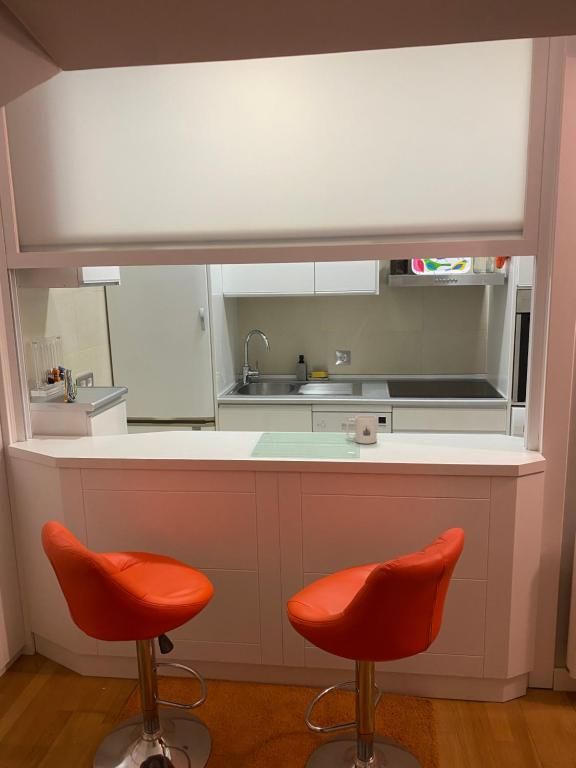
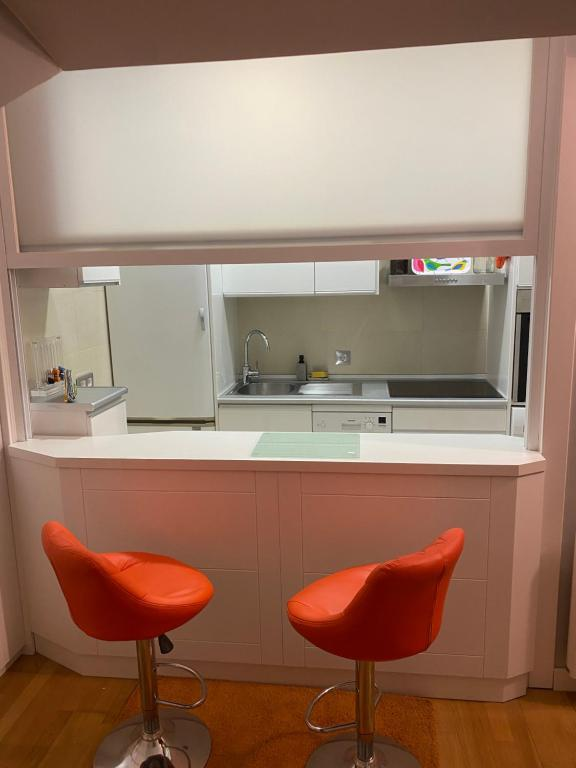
- mug (361, 428)
